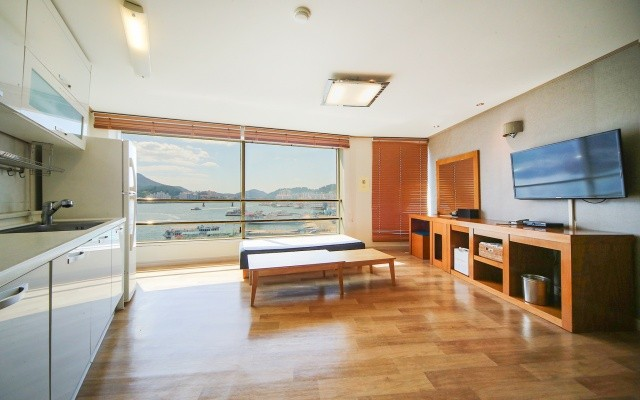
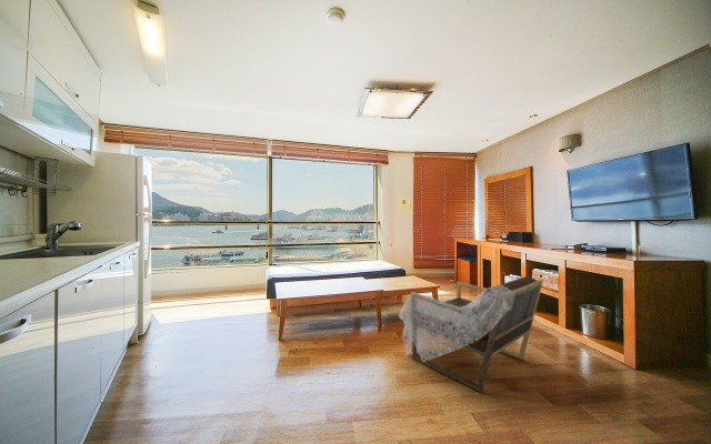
+ armchair (470, 319)
